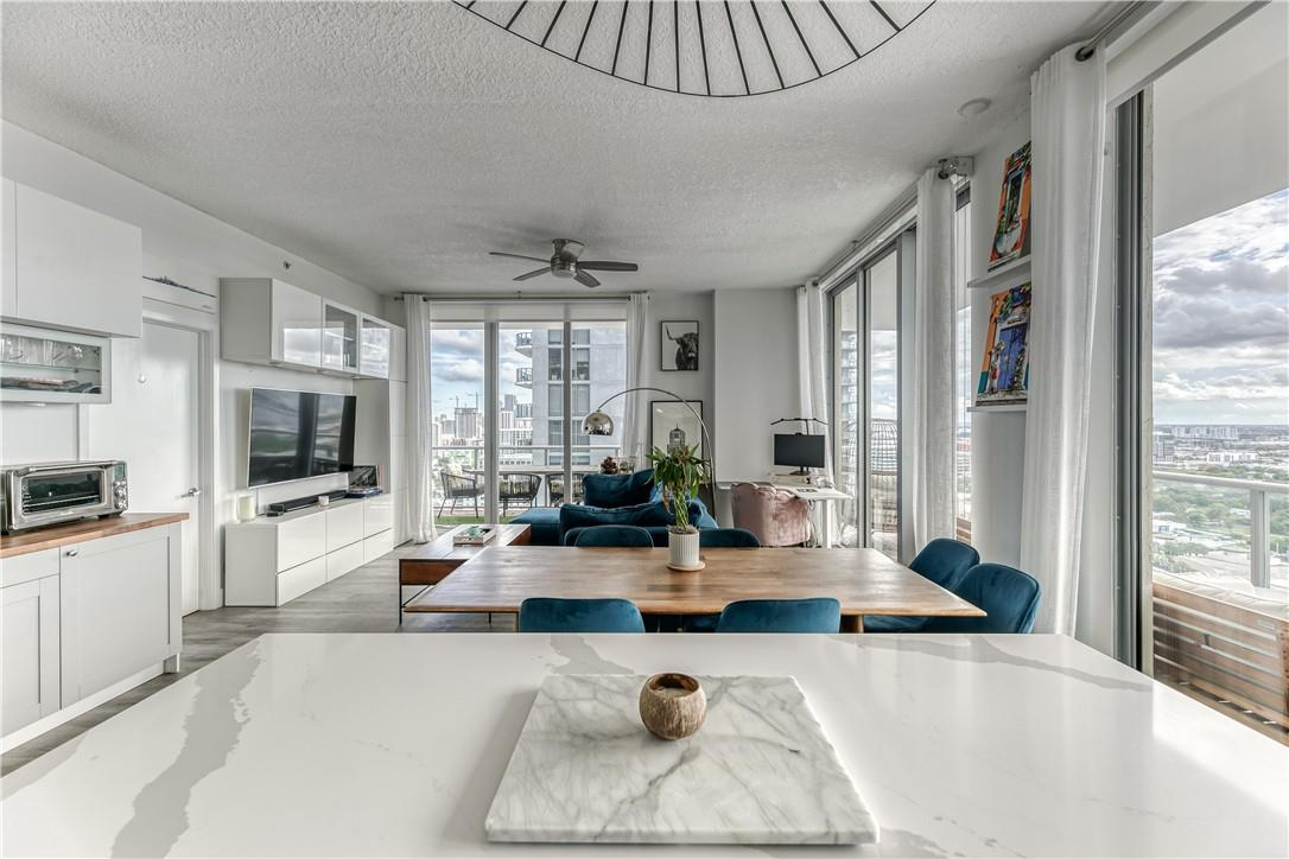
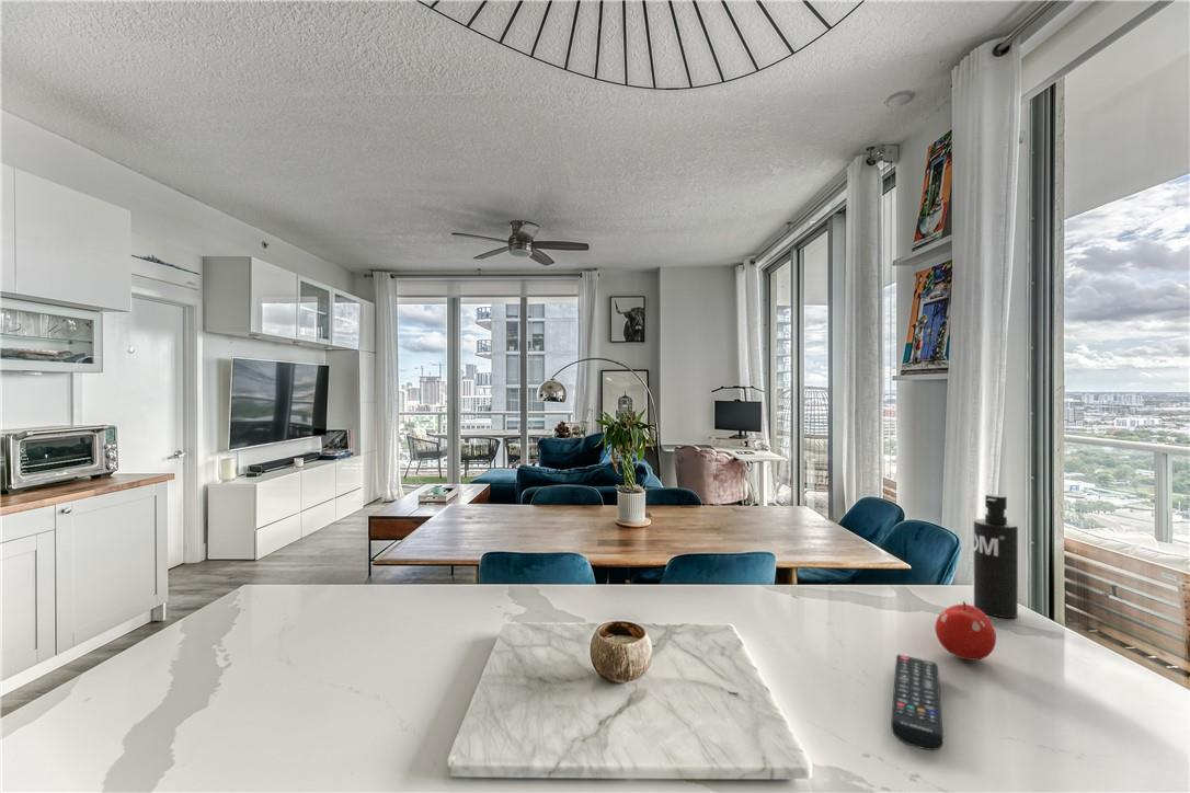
+ soap dispenser (994, 553)
+ fruit (964, 628)
+ remote control (916, 696)
